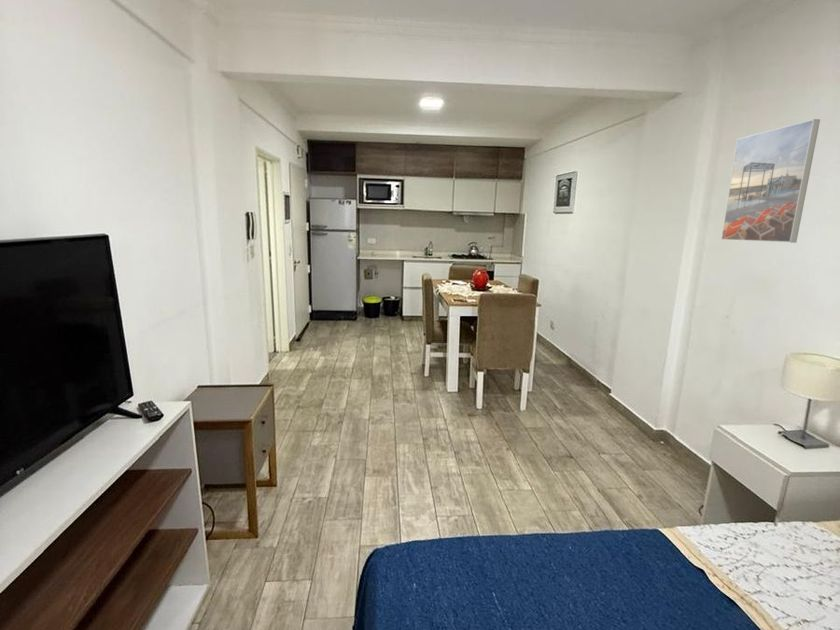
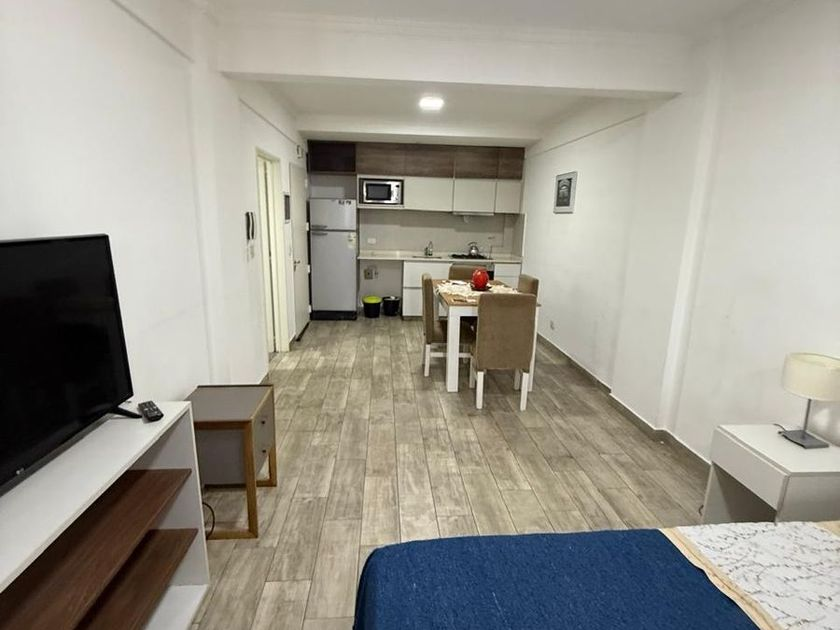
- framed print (764, 186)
